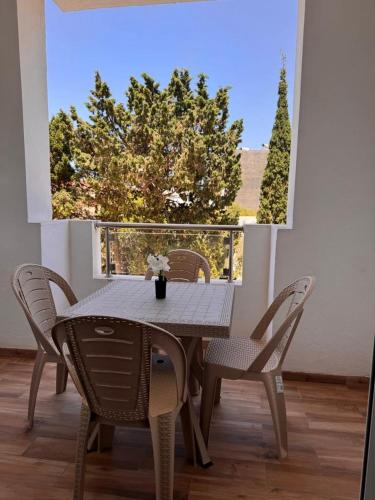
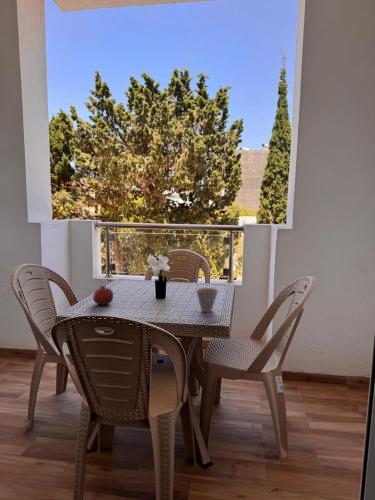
+ cup (206, 300)
+ fruit (103, 295)
